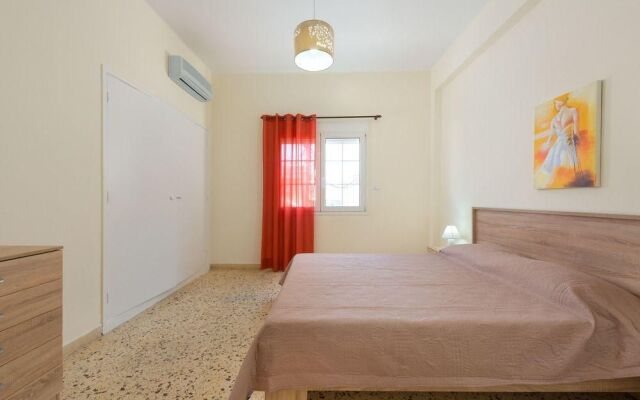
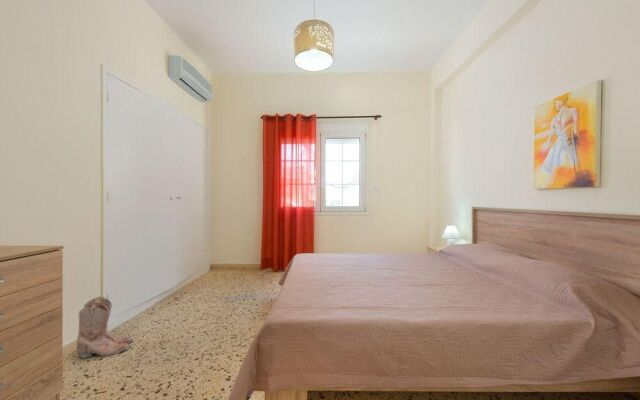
+ boots (106, 323)
